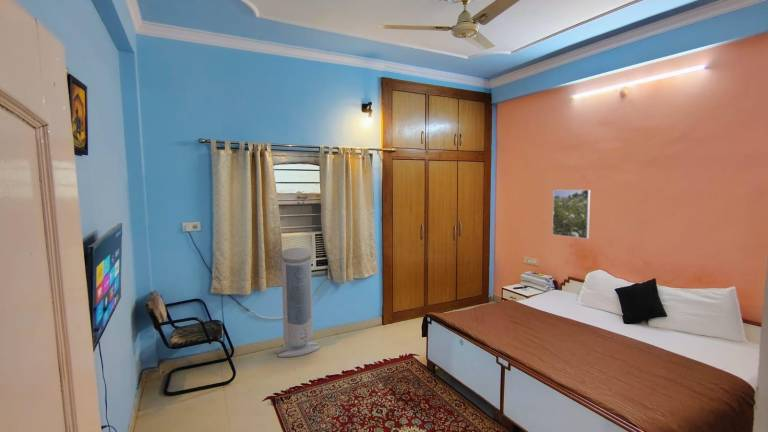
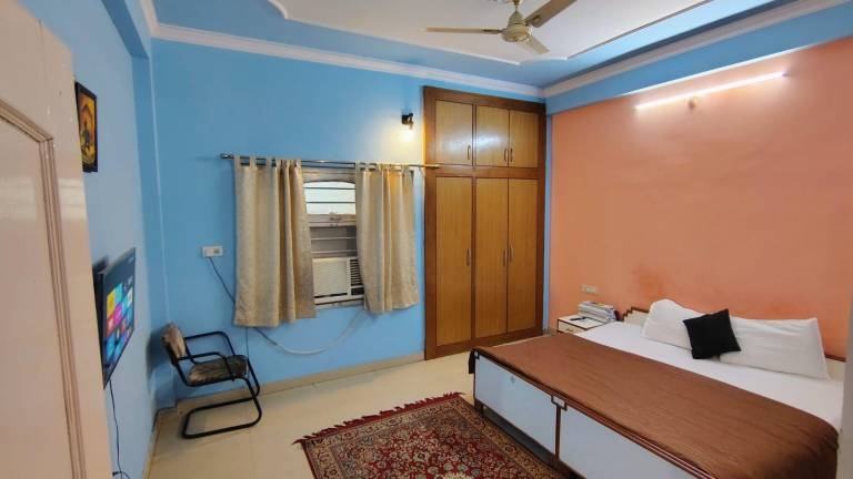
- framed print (570, 213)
- air purifier (297, 299)
